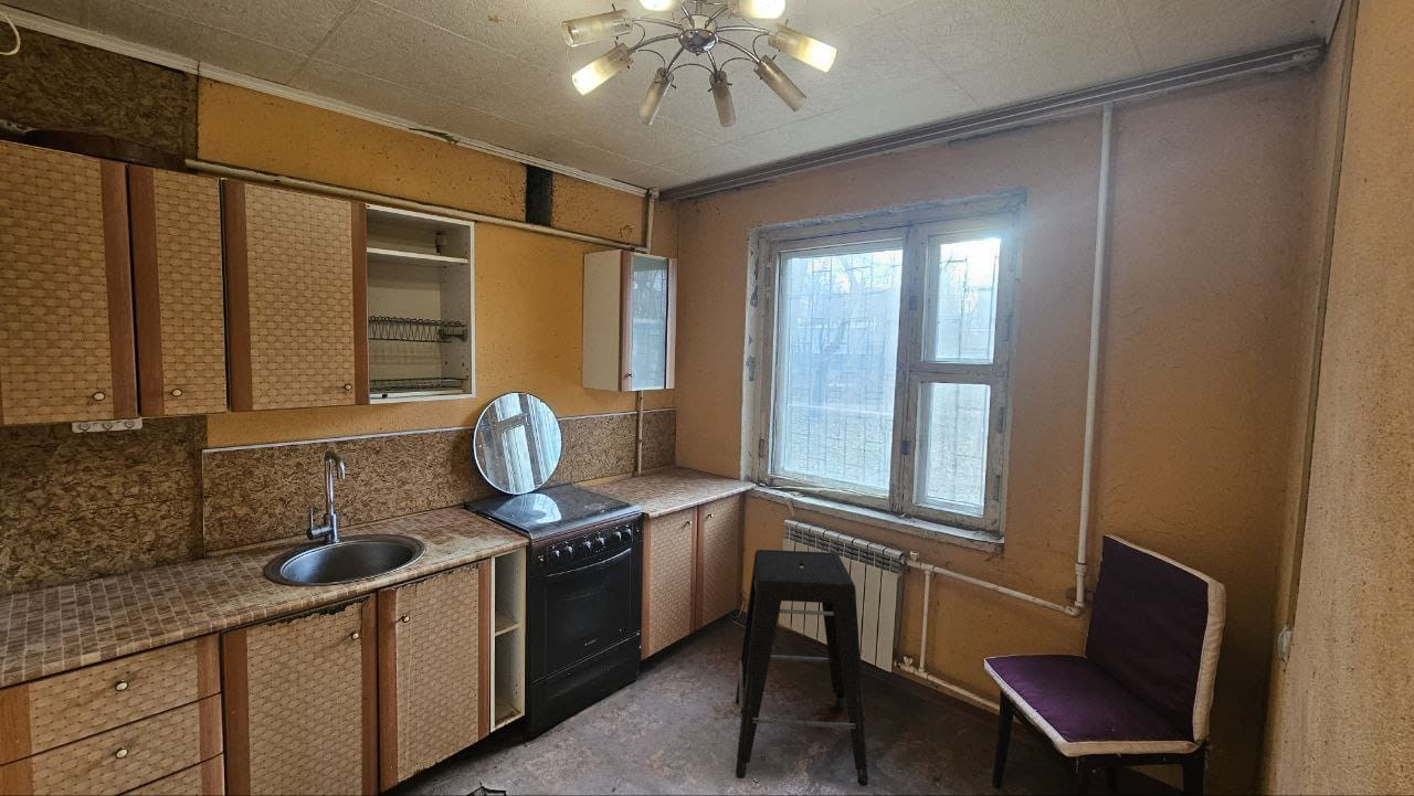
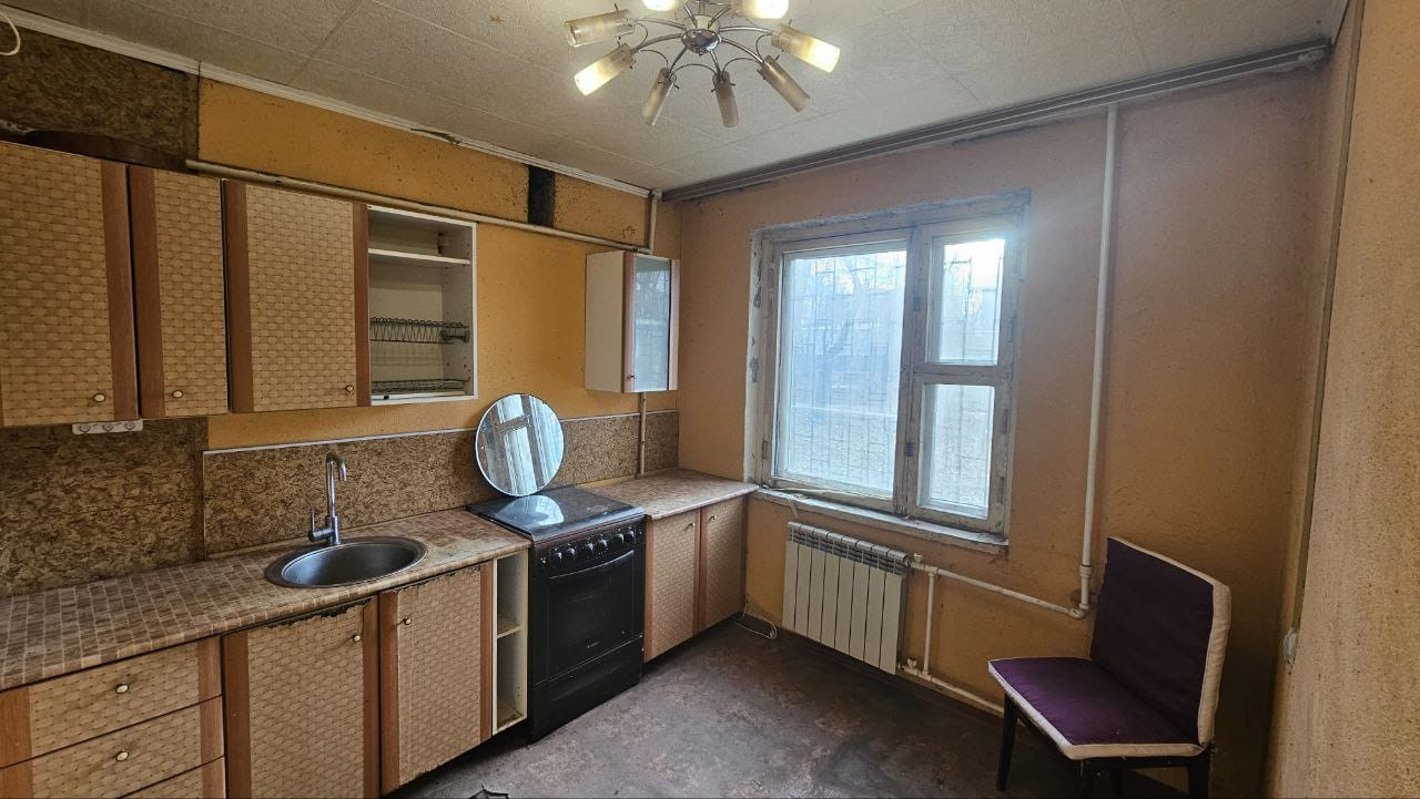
- stool (798, 656)
